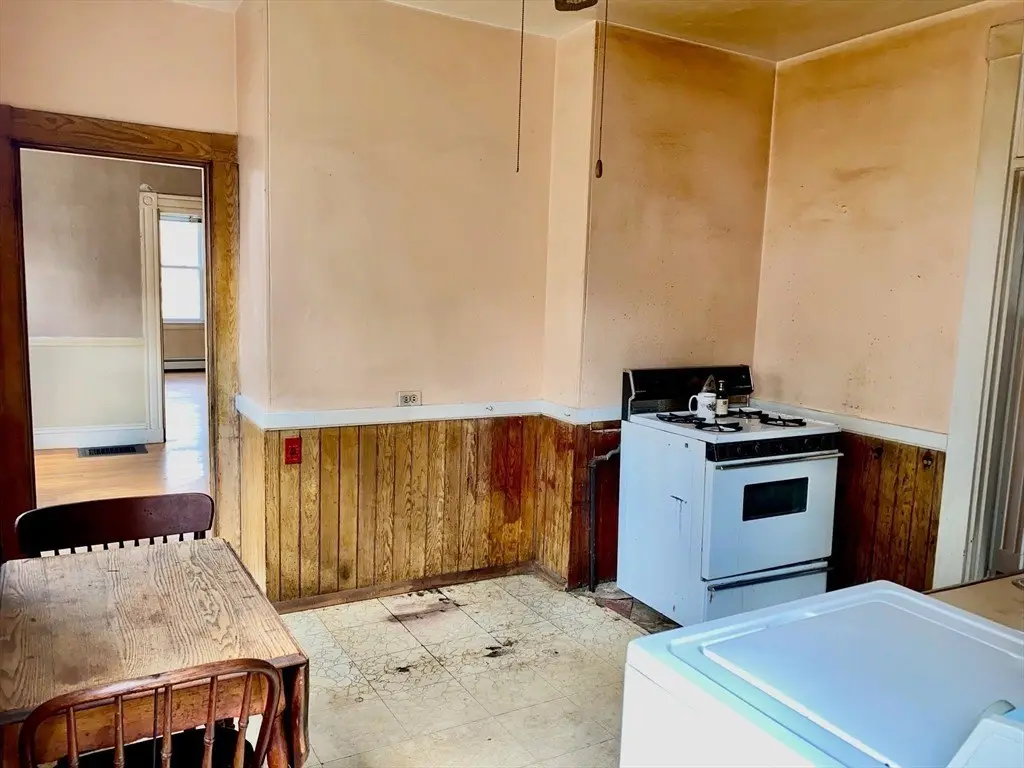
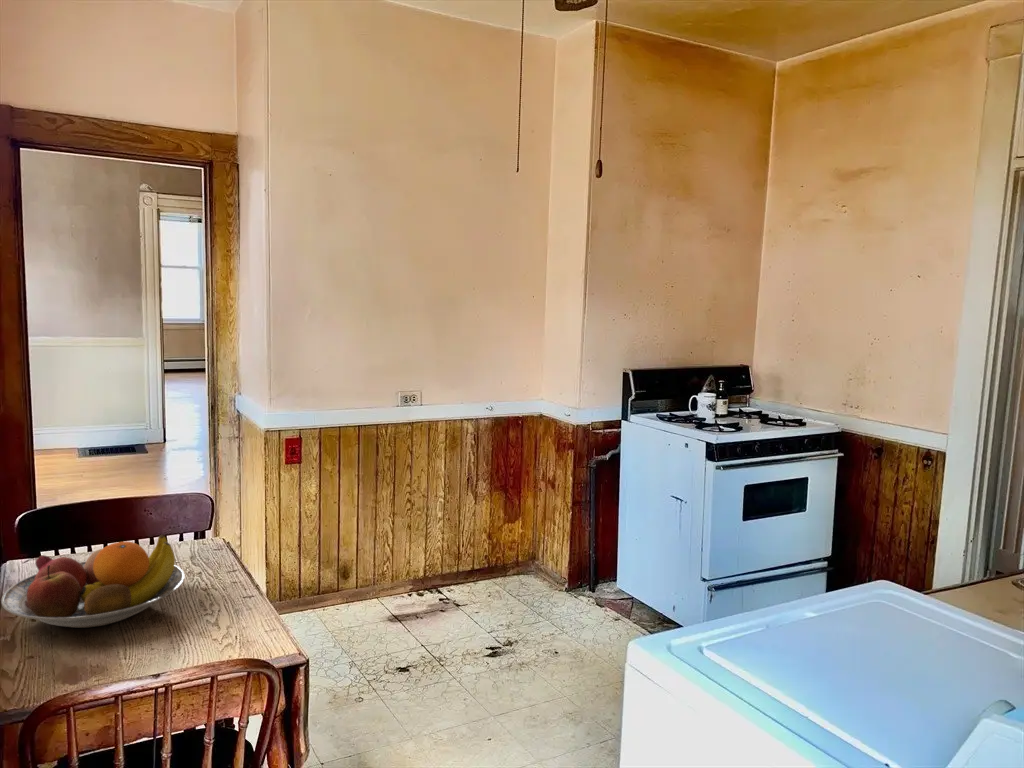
+ fruit bowl (97, 578)
